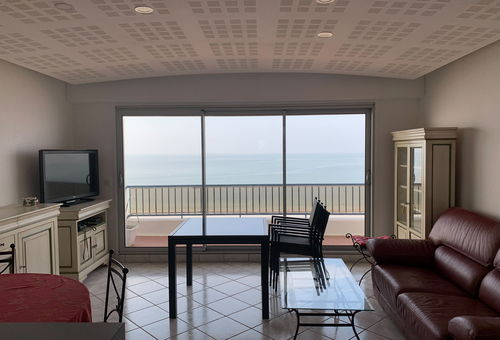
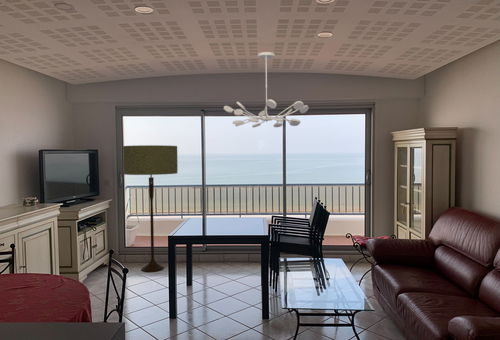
+ chandelier (266, 89)
+ floor lamp (151, 207)
